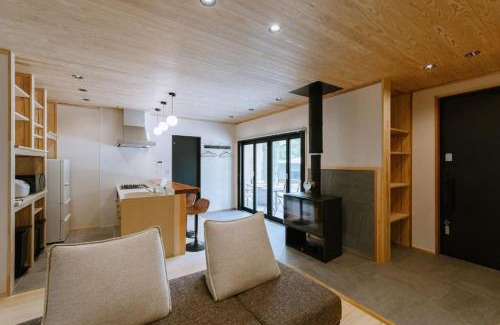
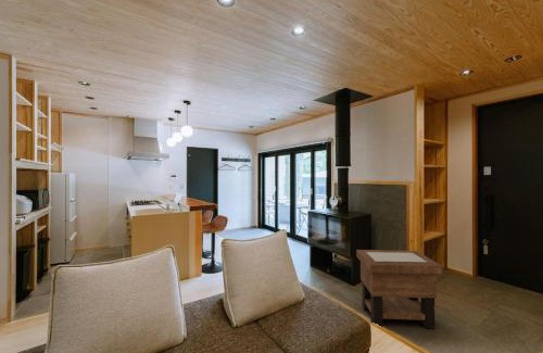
+ side table (394, 286)
